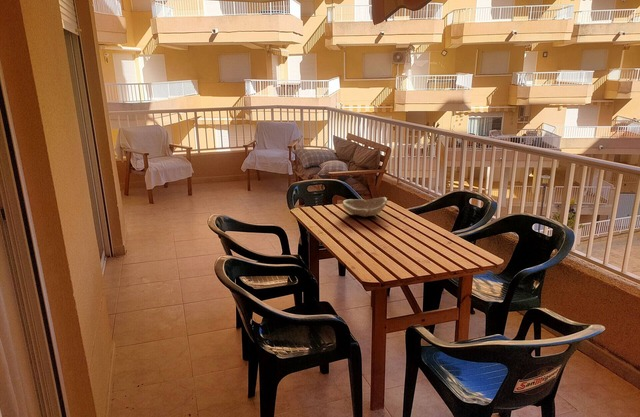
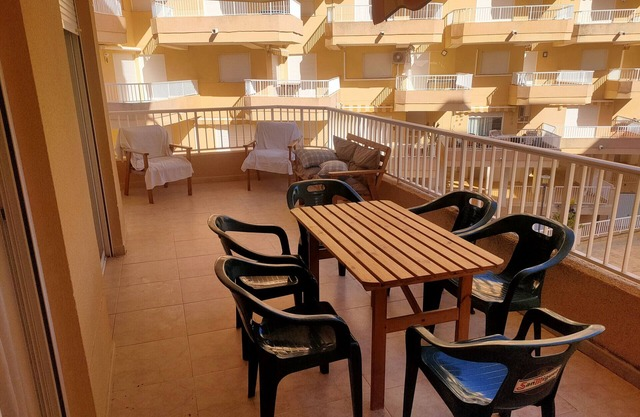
- bowl (364, 206)
